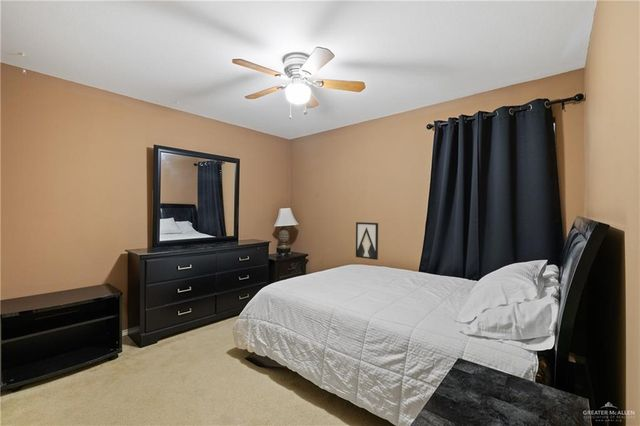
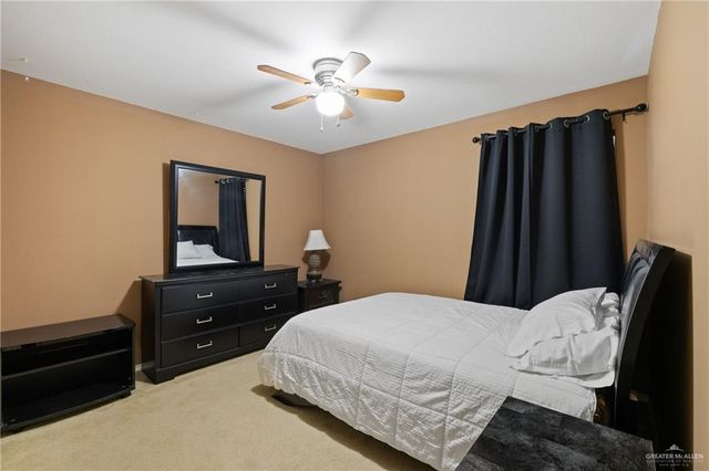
- wall art (366, 240)
